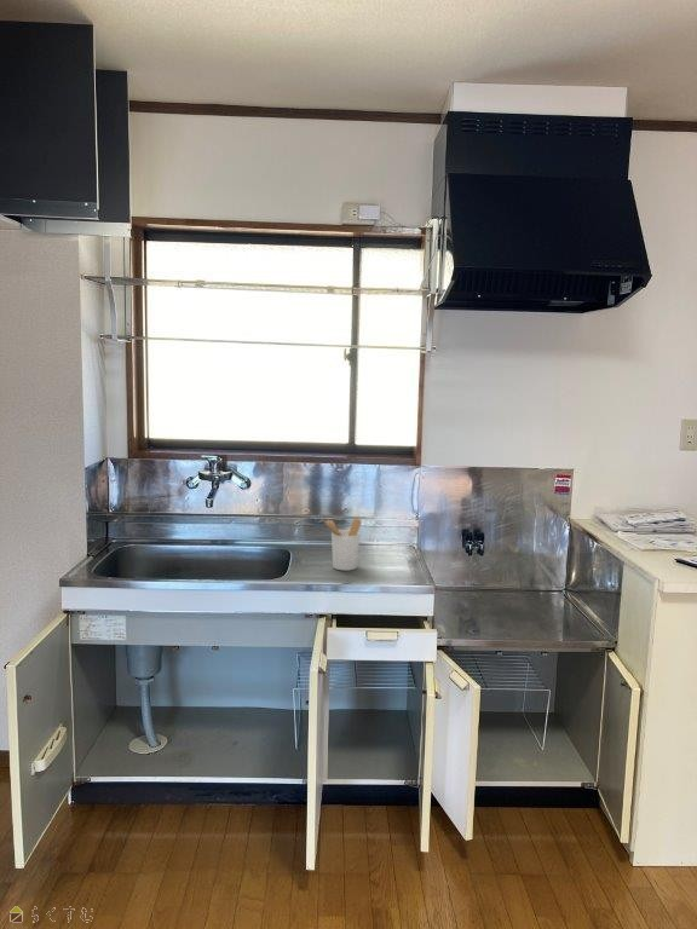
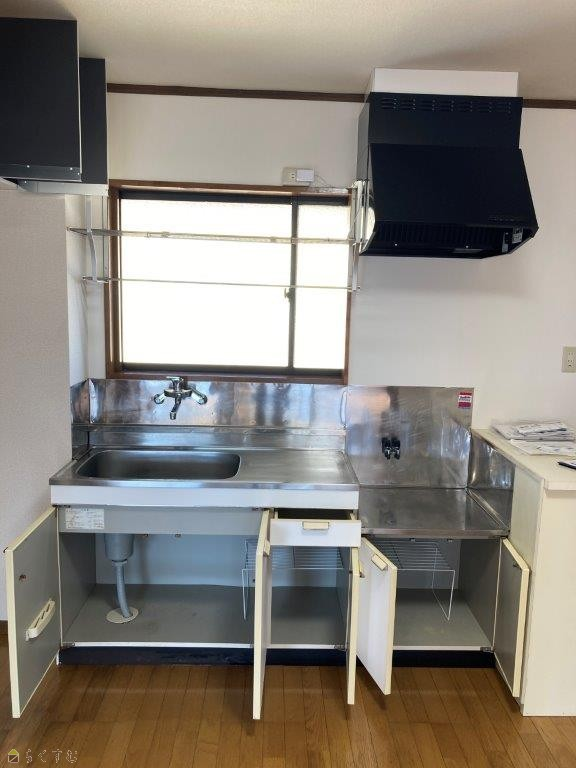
- utensil holder (340, 542)
